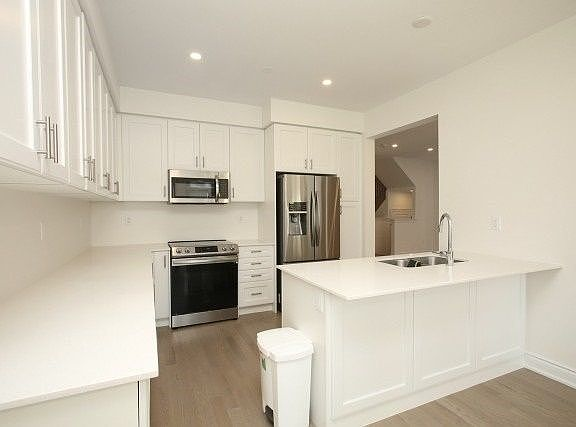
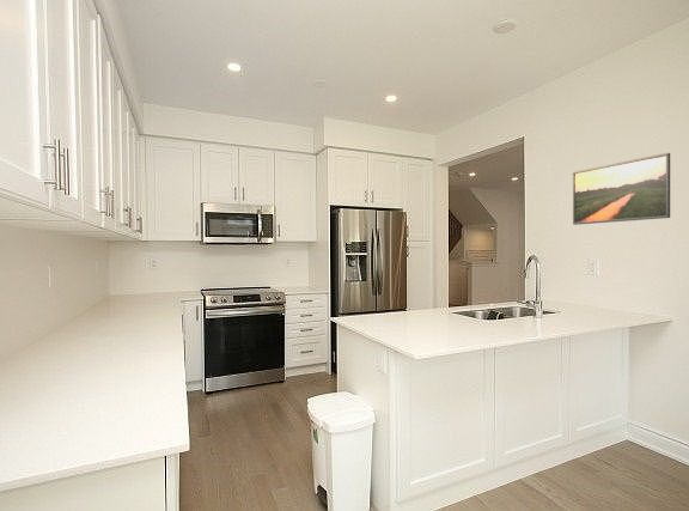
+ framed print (616, 193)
